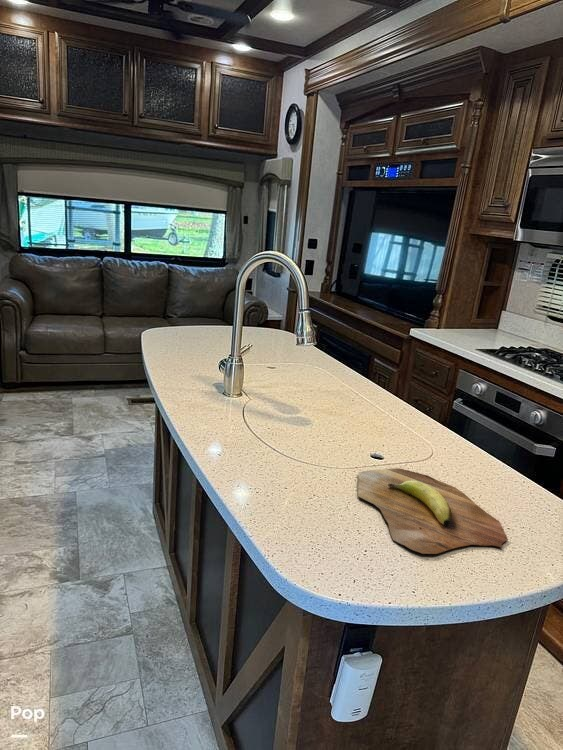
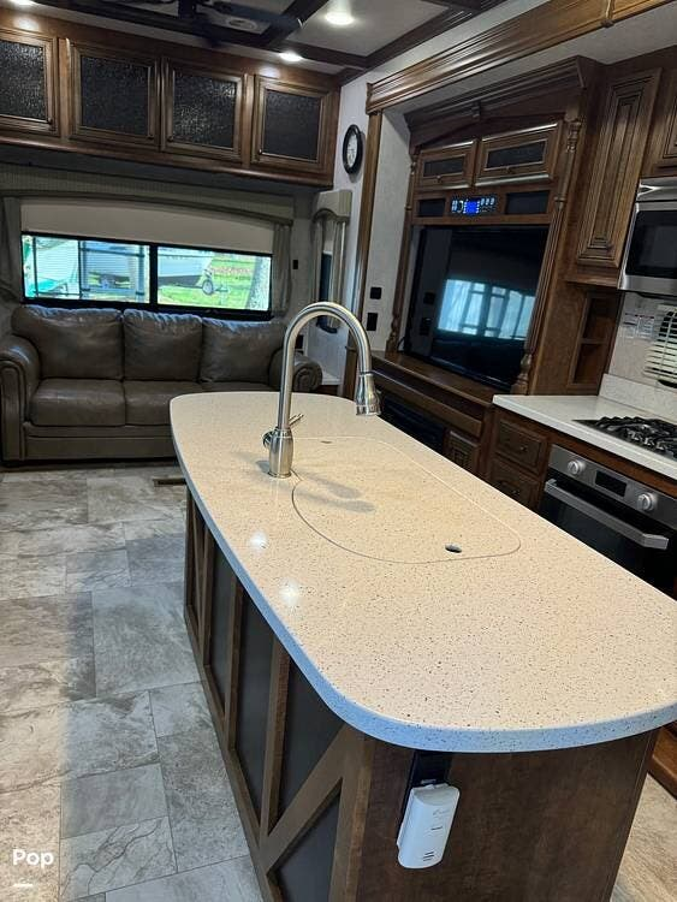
- cutting board (423, 498)
